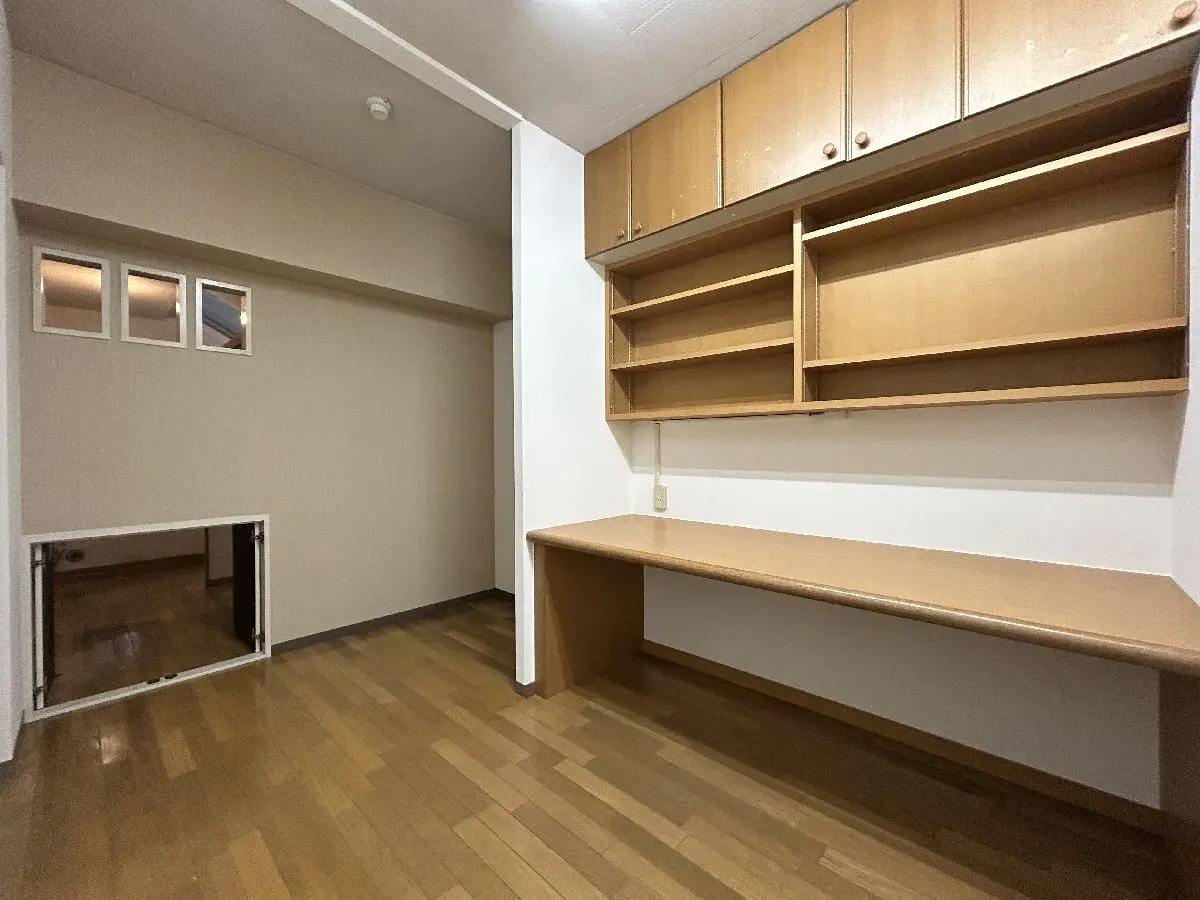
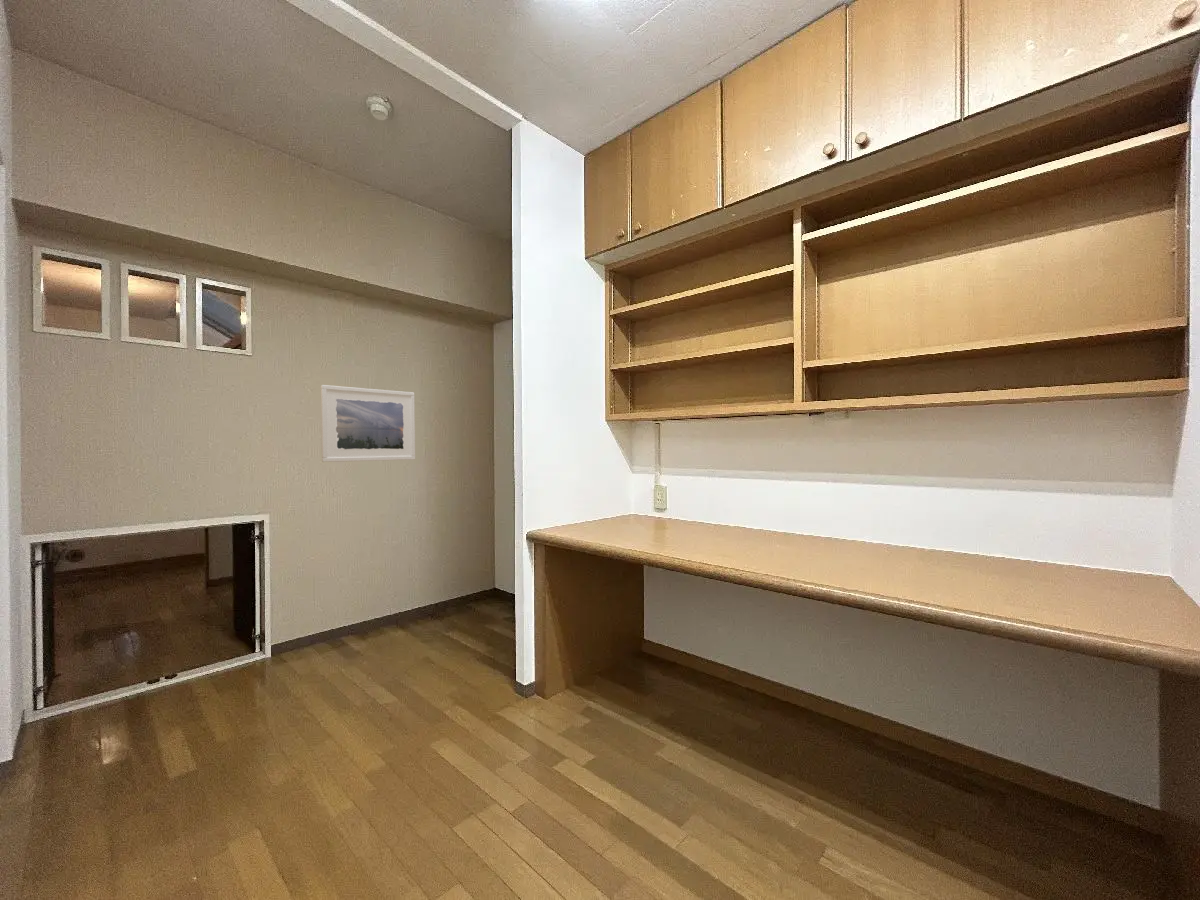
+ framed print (371, 424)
